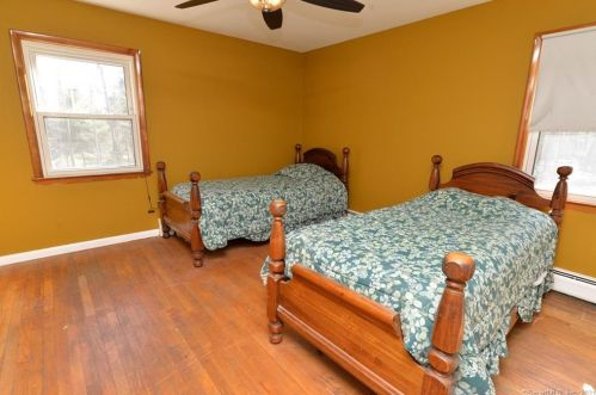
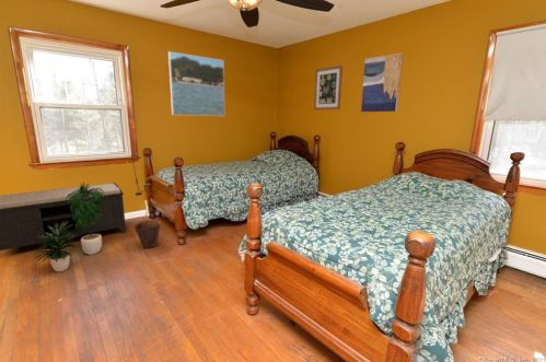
+ potted plant (71, 224)
+ wall art (380, 84)
+ wall art (327, 89)
+ bench (60, 215)
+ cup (148, 235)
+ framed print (198, 86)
